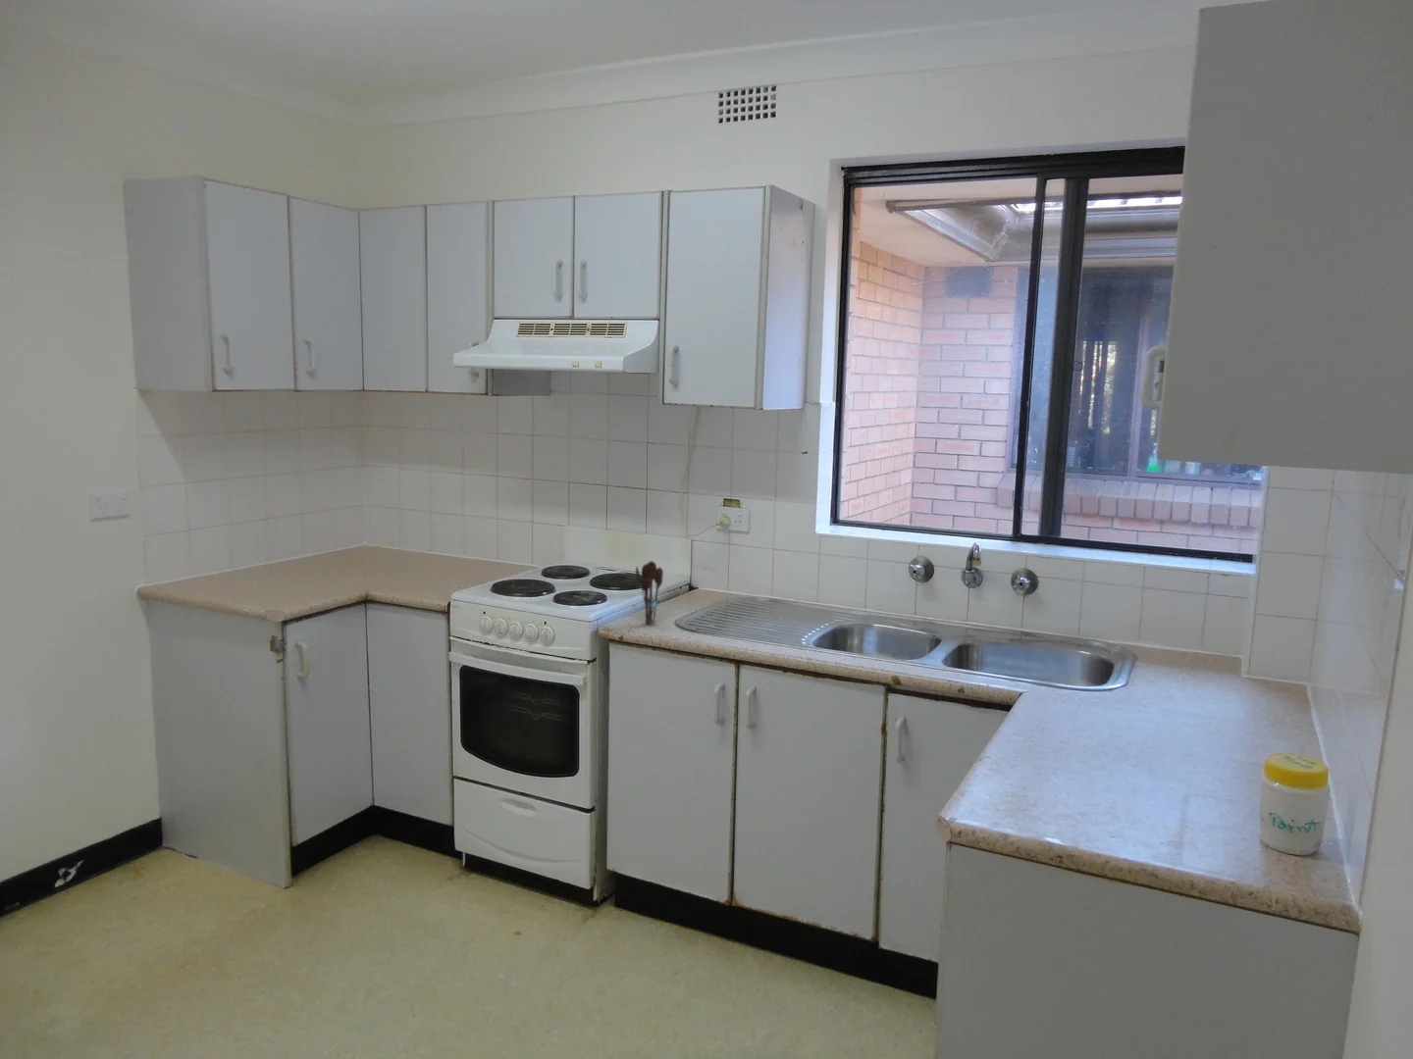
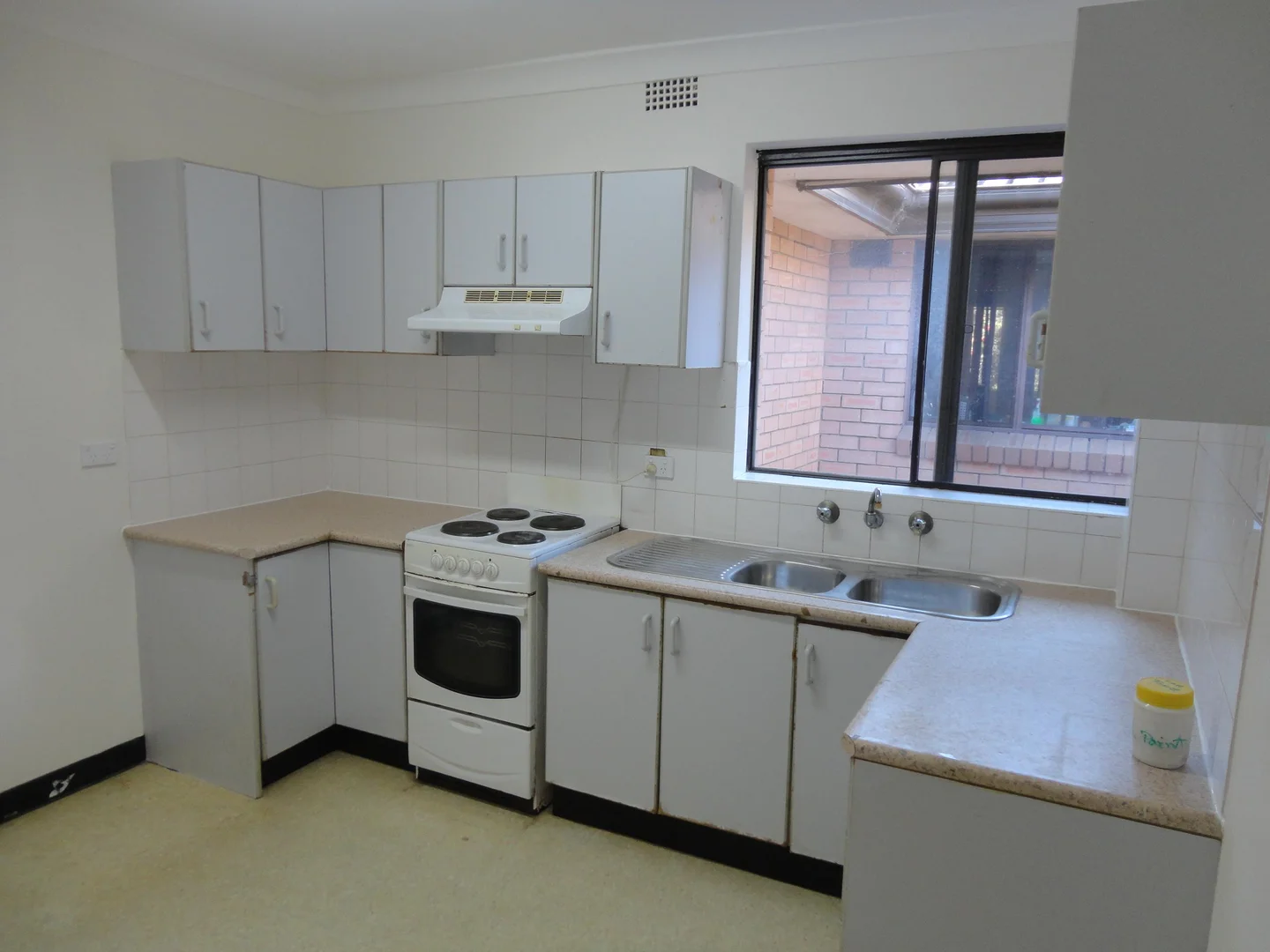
- utensil holder (650, 592)
